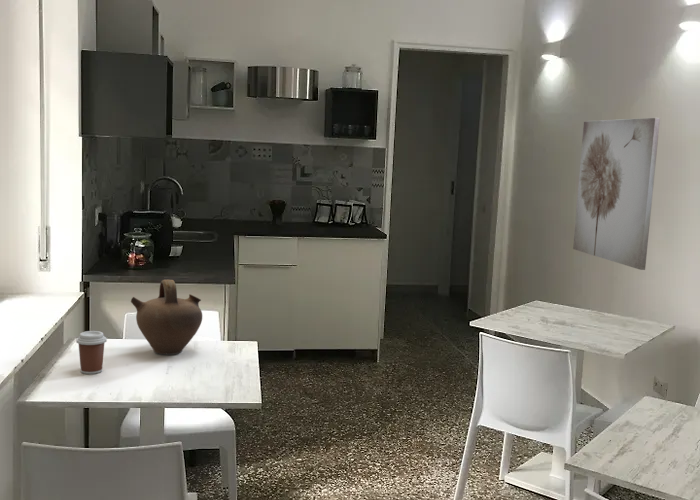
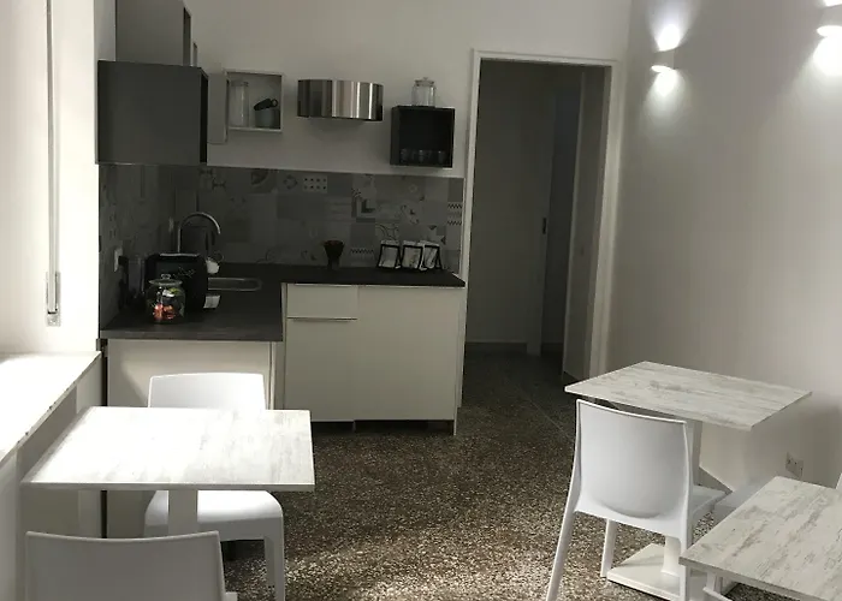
- wall art (612, 190)
- coffee cup (91, 352)
- jug (167, 315)
